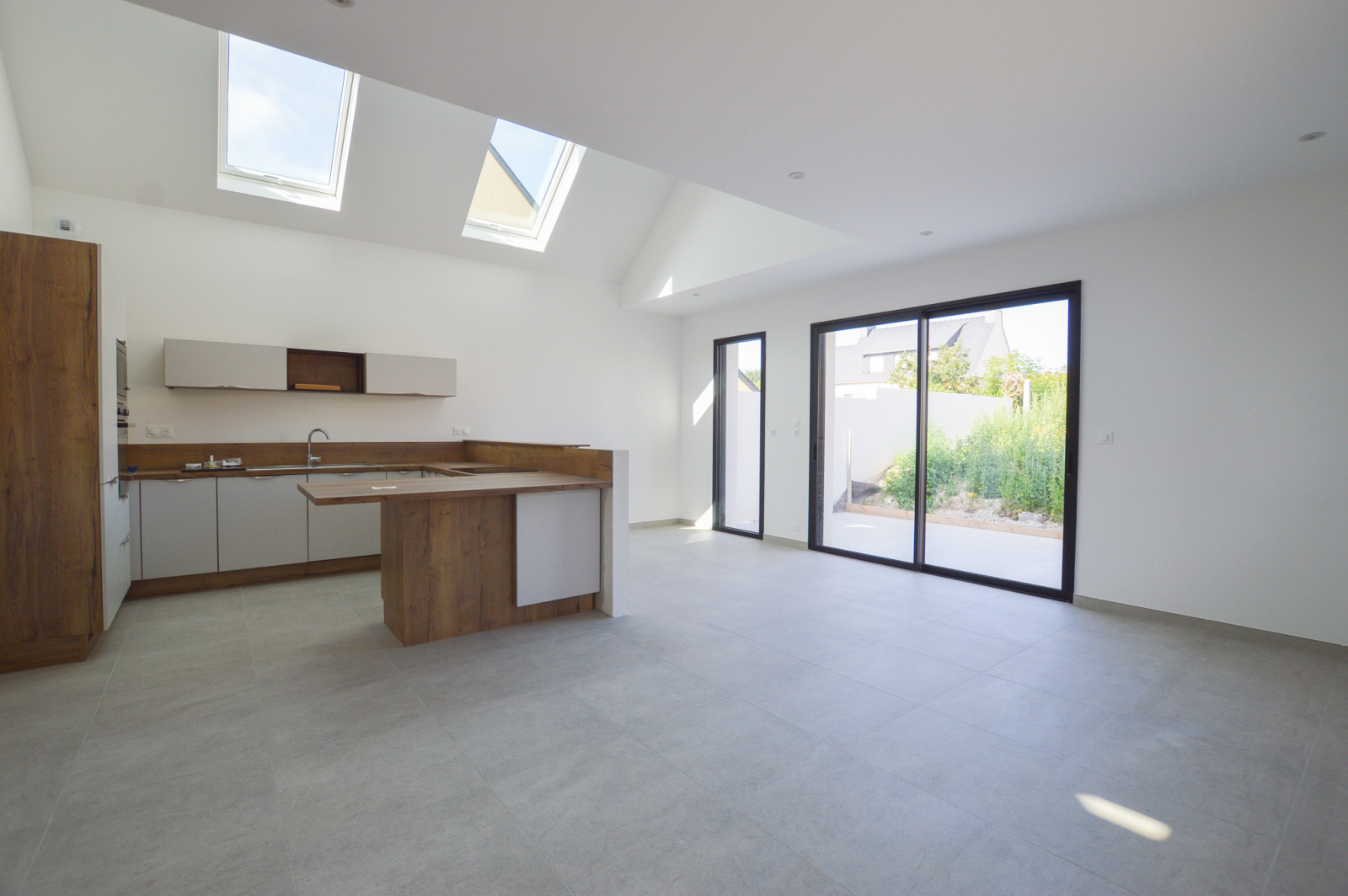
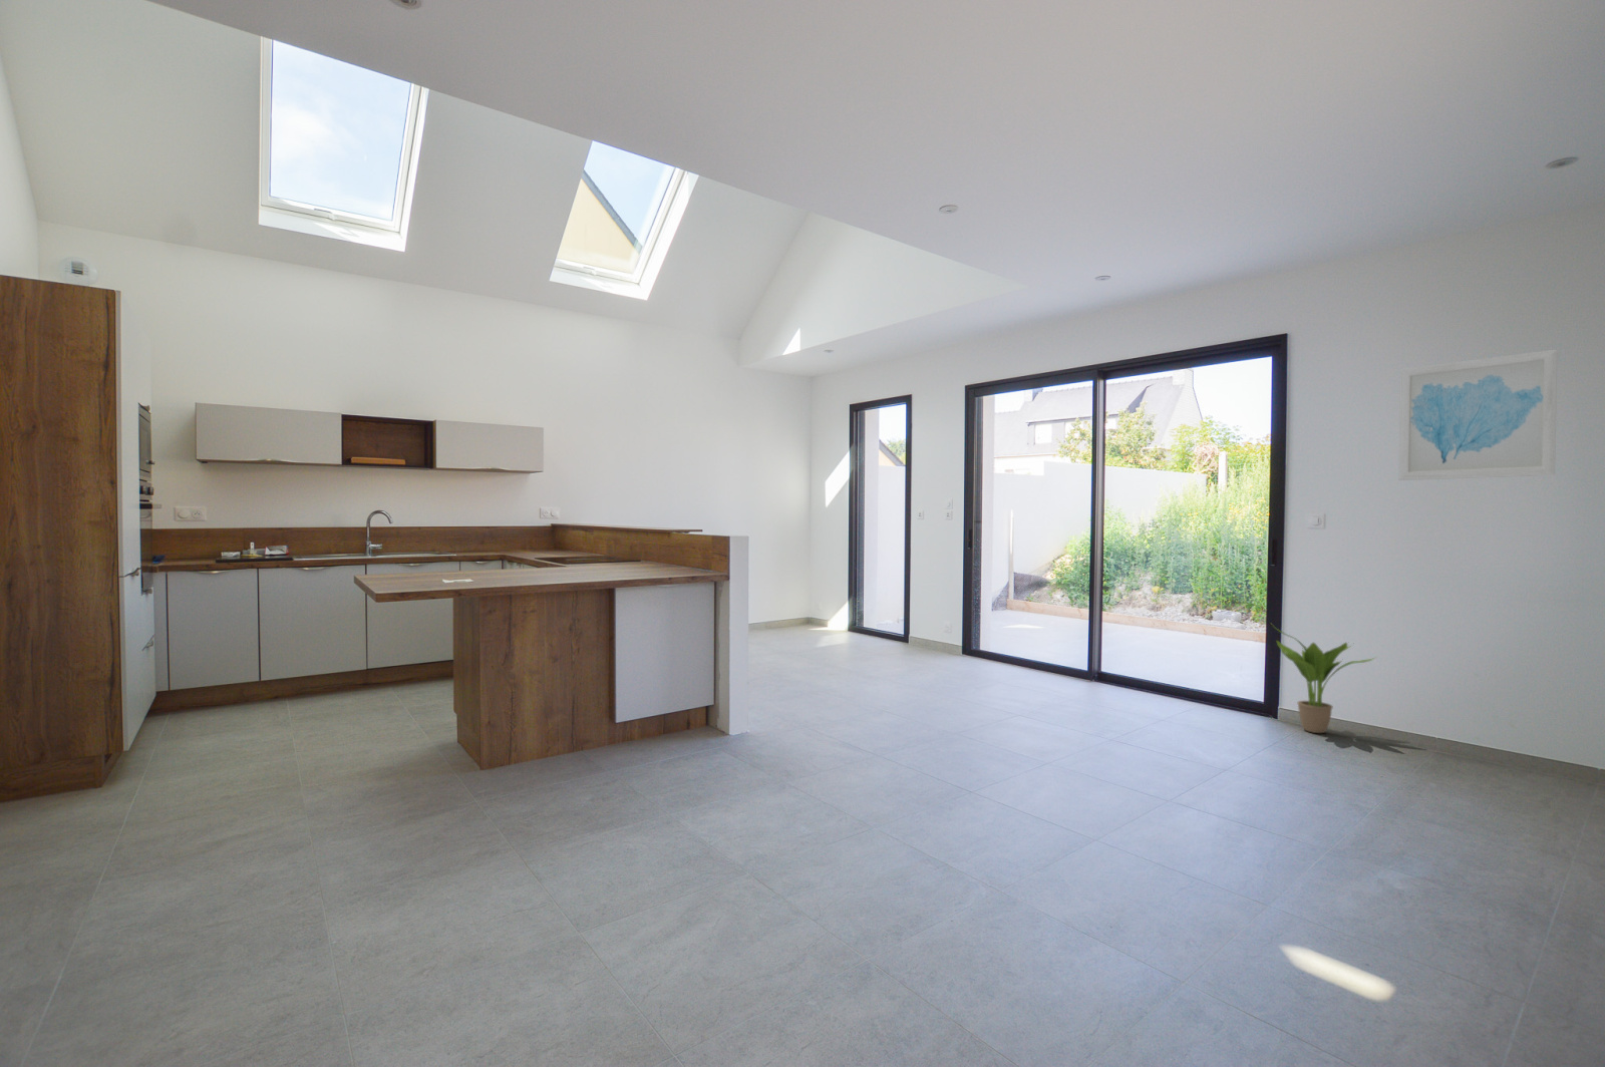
+ potted plant (1316, 679)
+ wall art (1473, 419)
